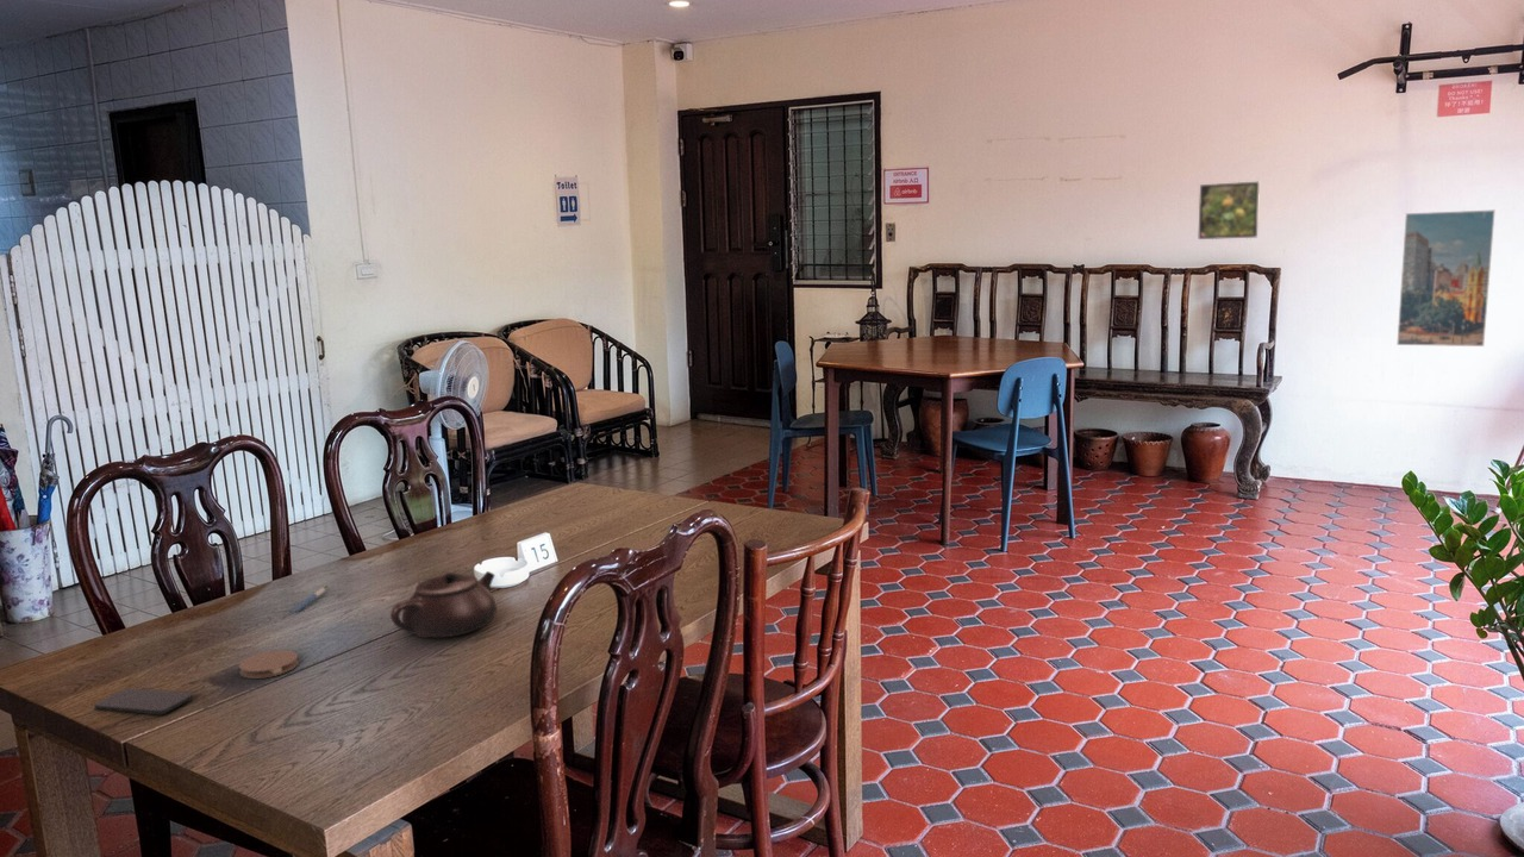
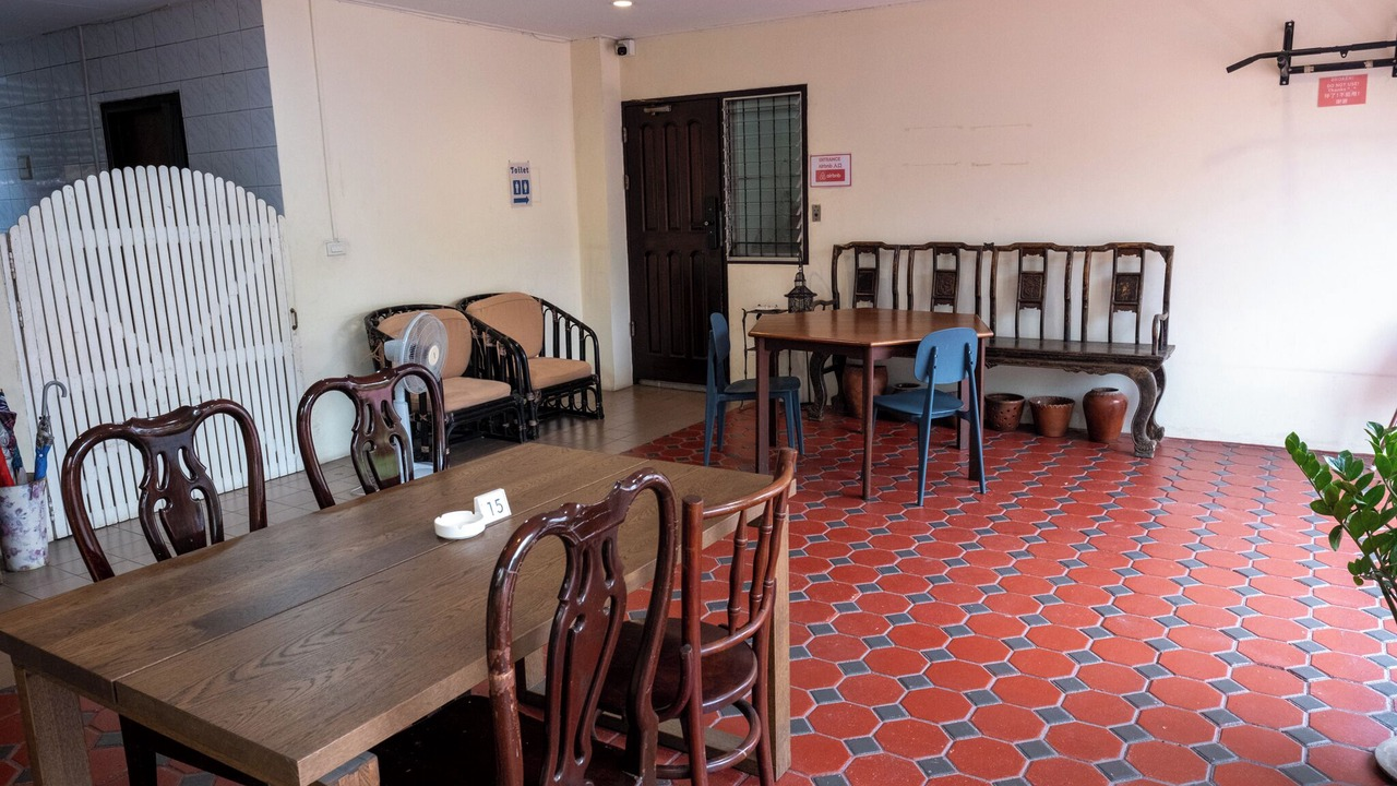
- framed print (1228, 211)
- coaster (269, 663)
- pen (311, 598)
- teapot (445, 600)
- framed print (1444, 279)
- smartphone (144, 700)
